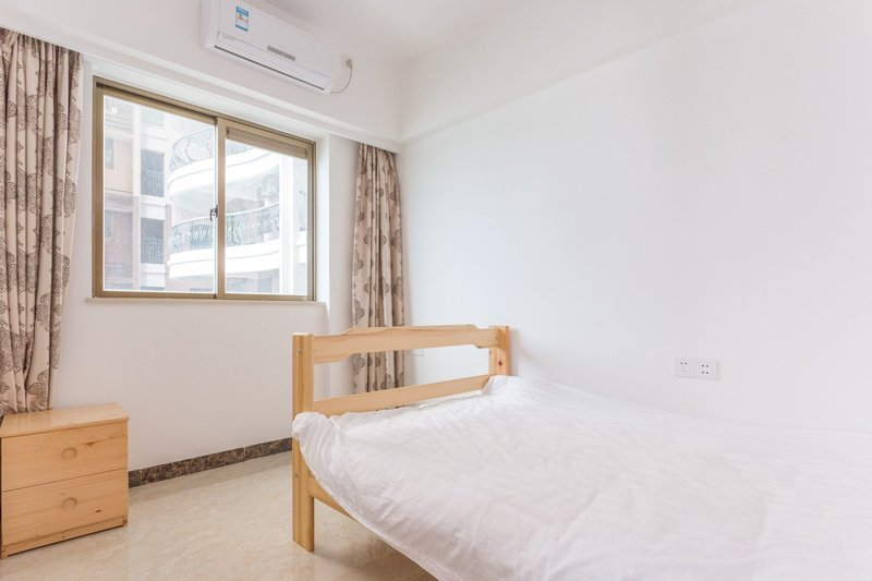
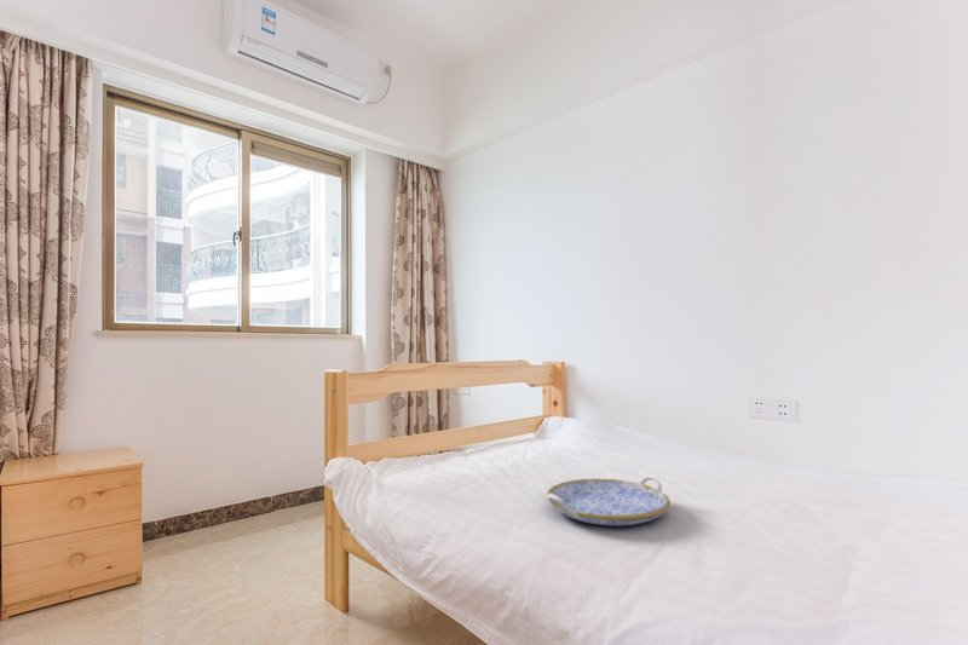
+ serving tray (606, 497)
